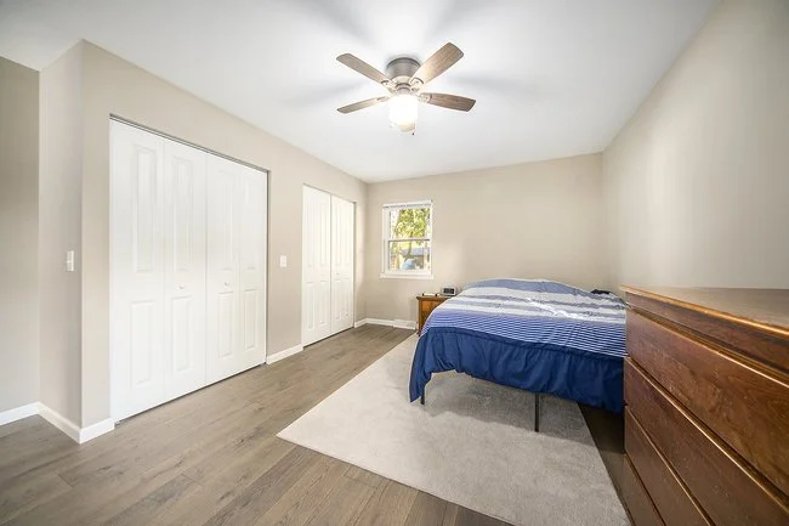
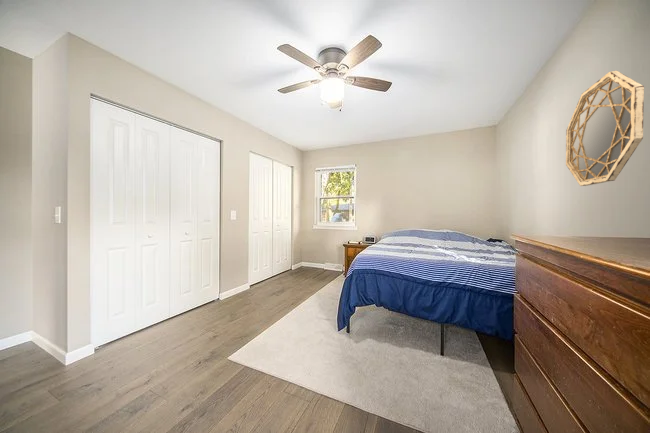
+ home mirror (596, 133)
